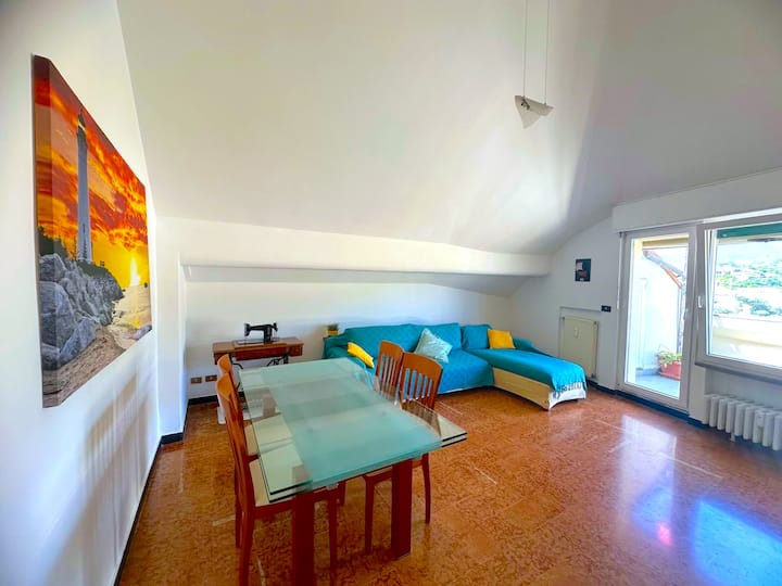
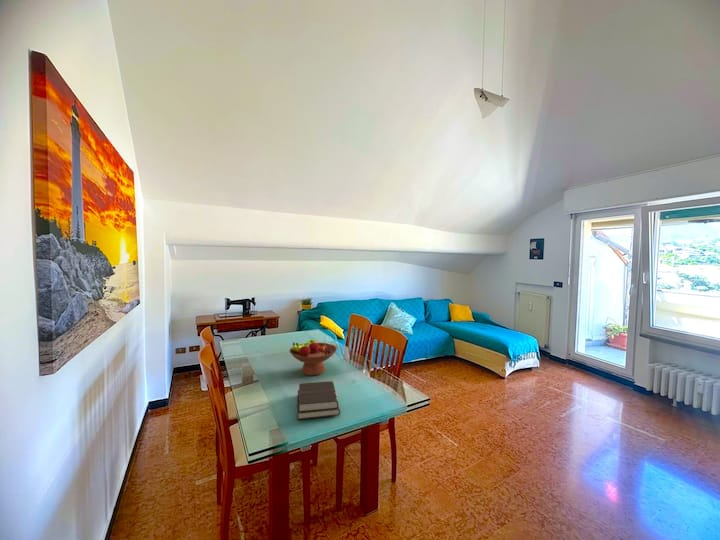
+ bible (317, 398)
+ fruit bowl (313, 356)
